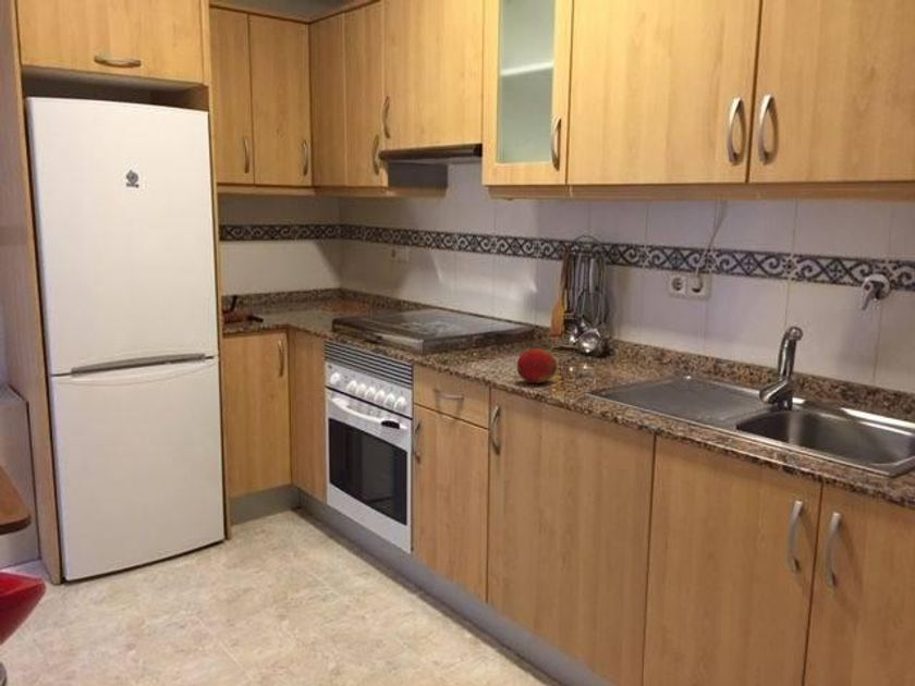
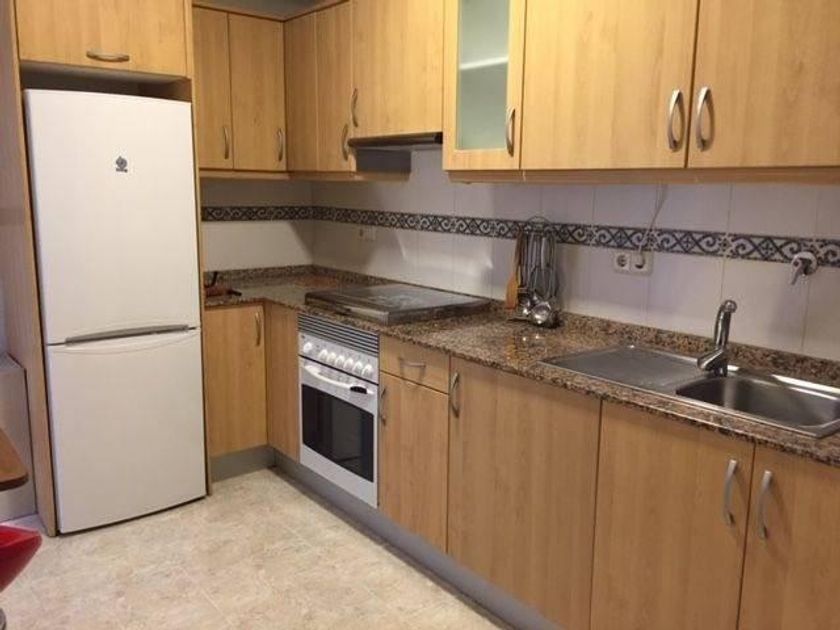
- fruit (537, 365)
